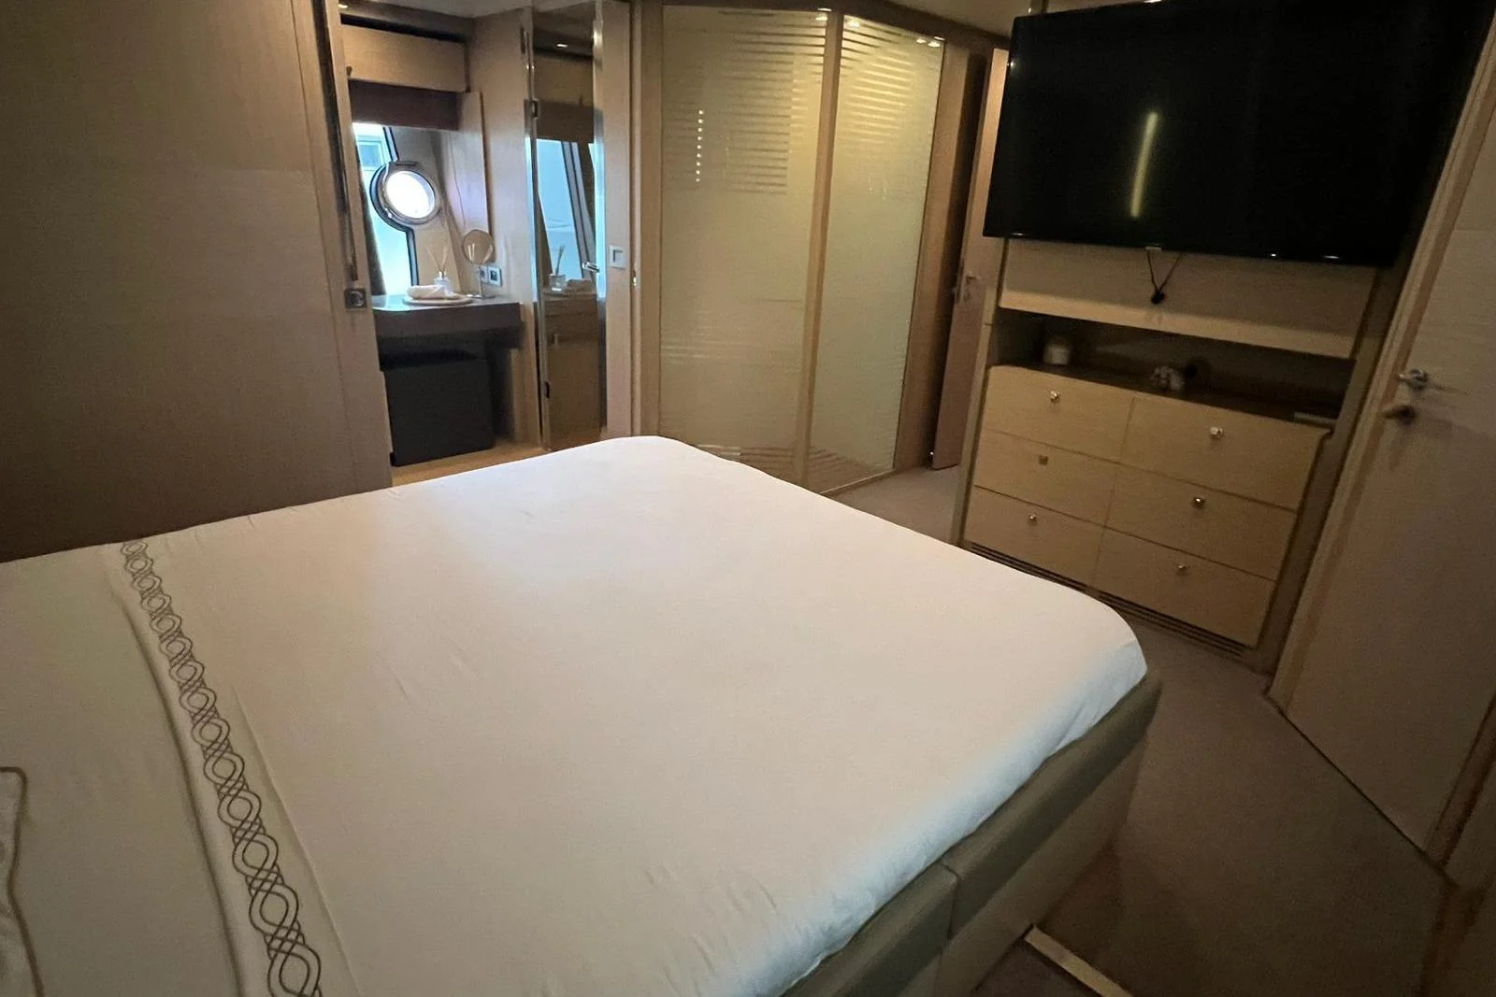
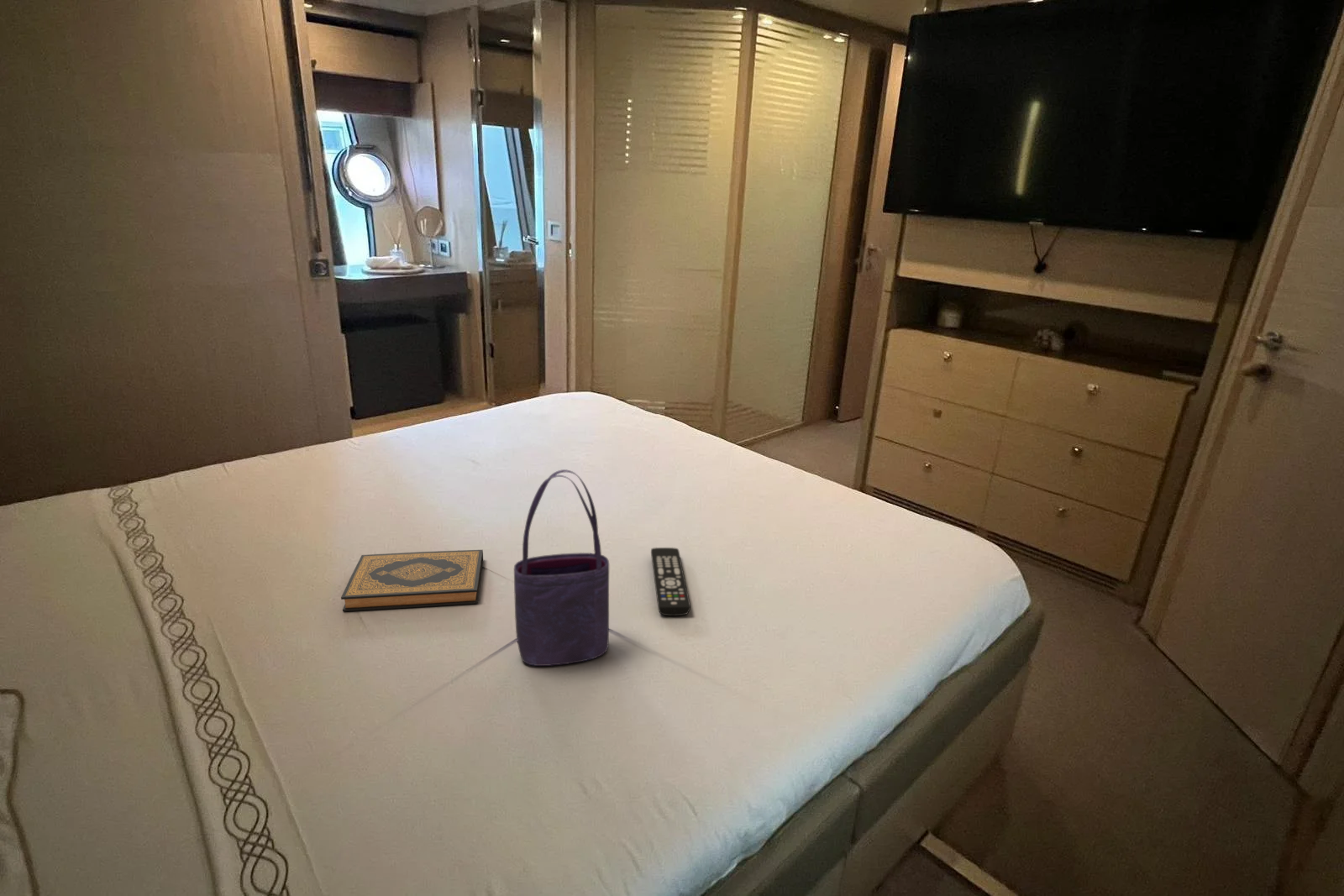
+ hardback book (417, 577)
+ remote control (669, 579)
+ tote bag (562, 567)
